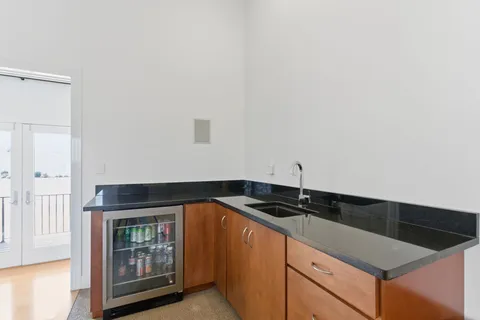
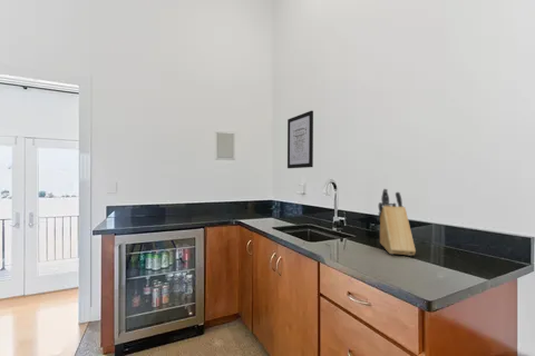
+ wall art (299, 141)
+ knife block (393, 218)
